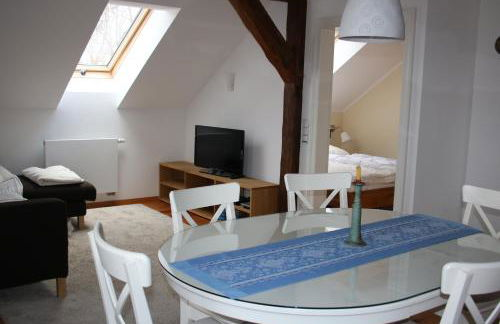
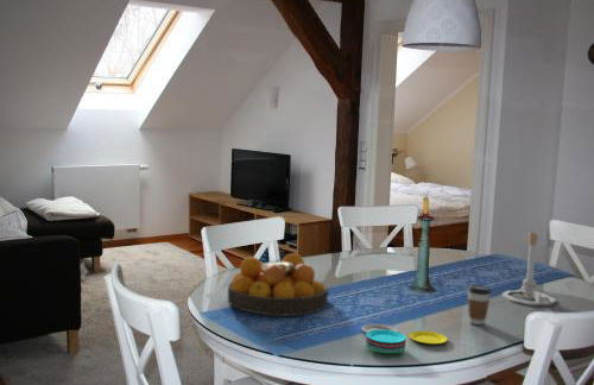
+ lamp base (533, 266)
+ coffee cup (478, 304)
+ plate (392, 332)
+ fruit bowl (278, 279)
